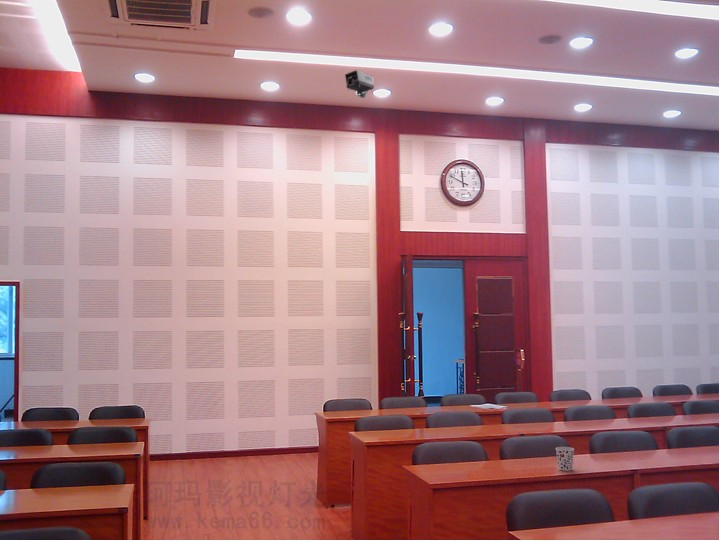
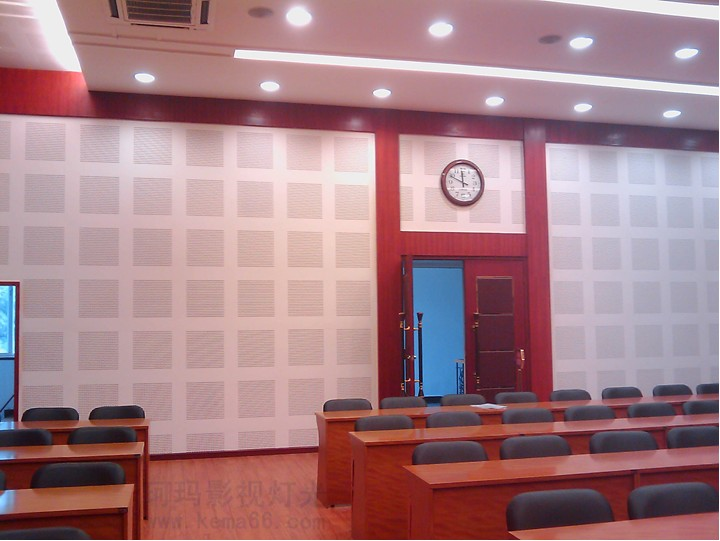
- cup (565, 458)
- projector (359, 84)
